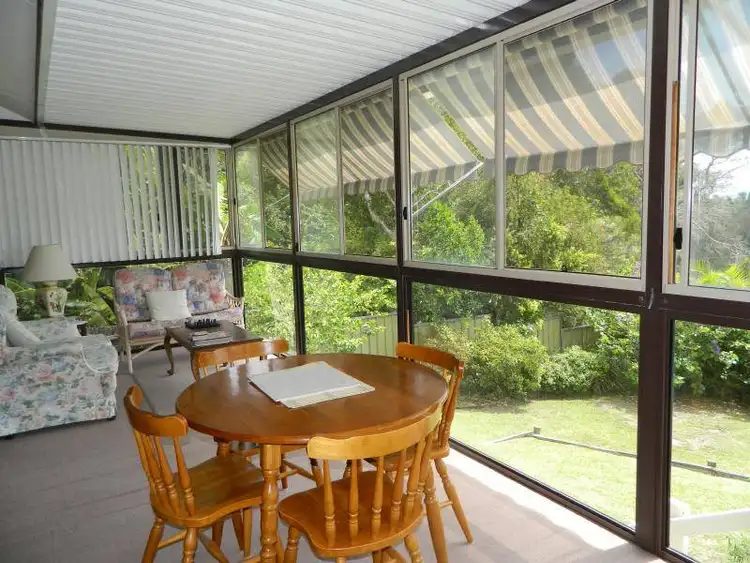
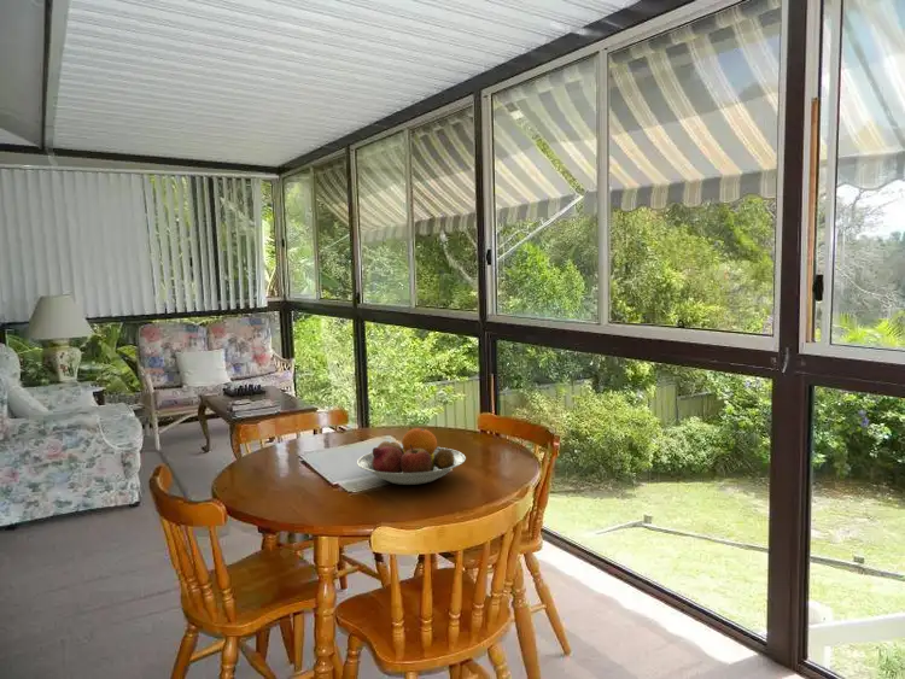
+ fruit bowl (410, 455)
